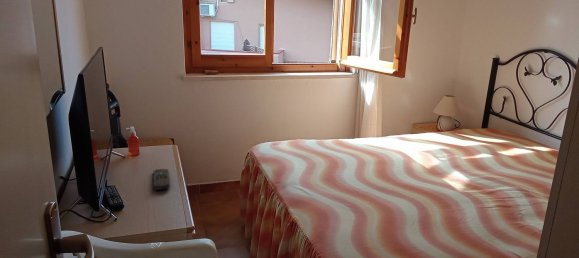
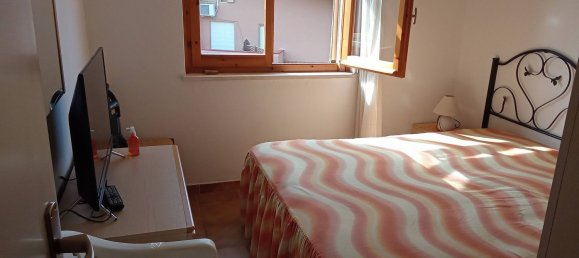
- remote control (161, 178)
